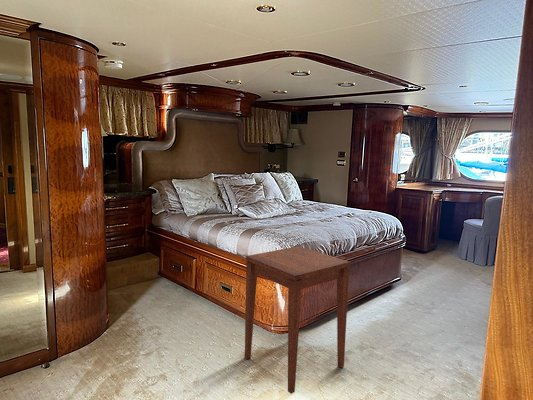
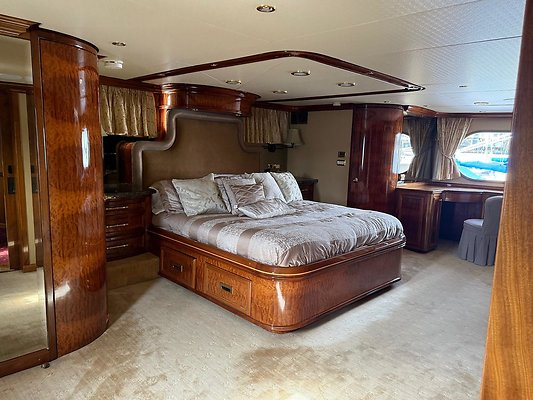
- side table (295, 311)
